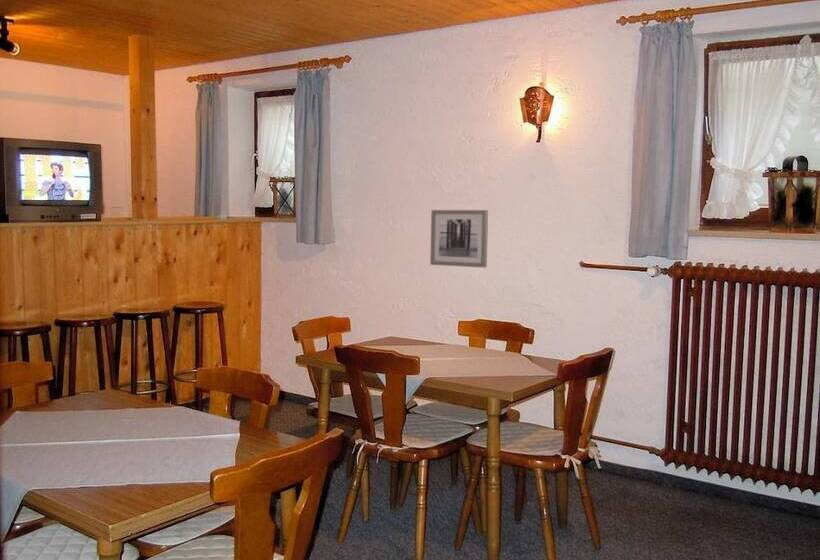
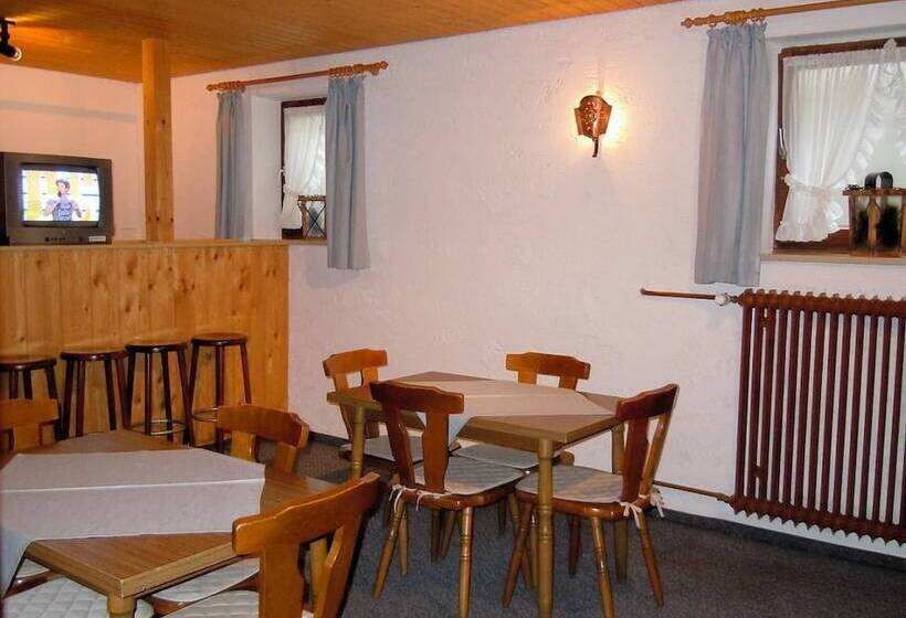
- wall art (458, 238)
